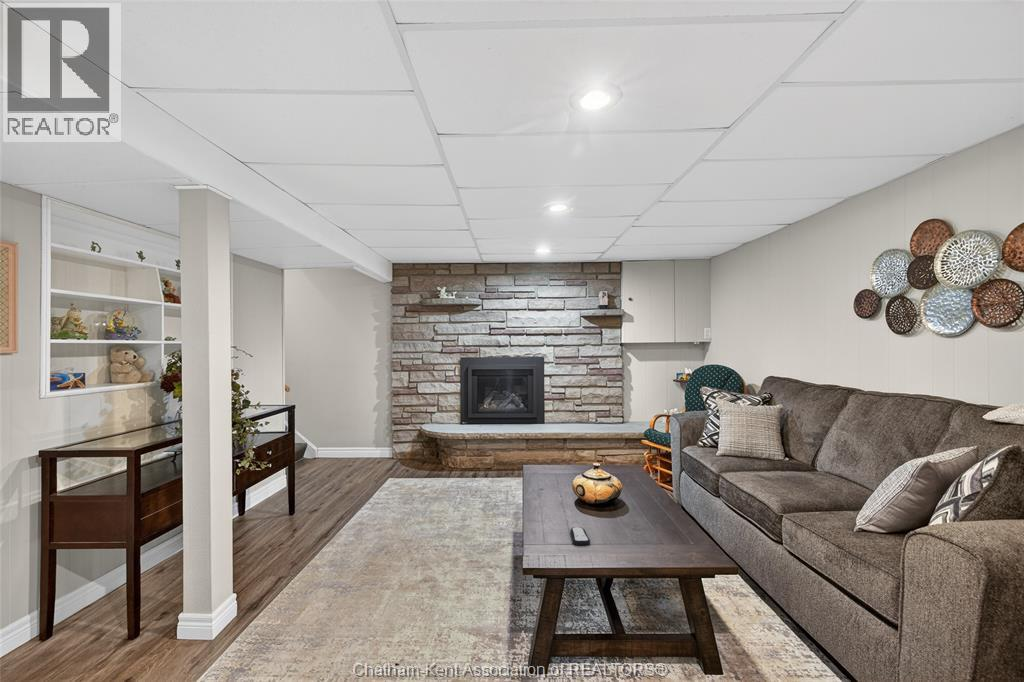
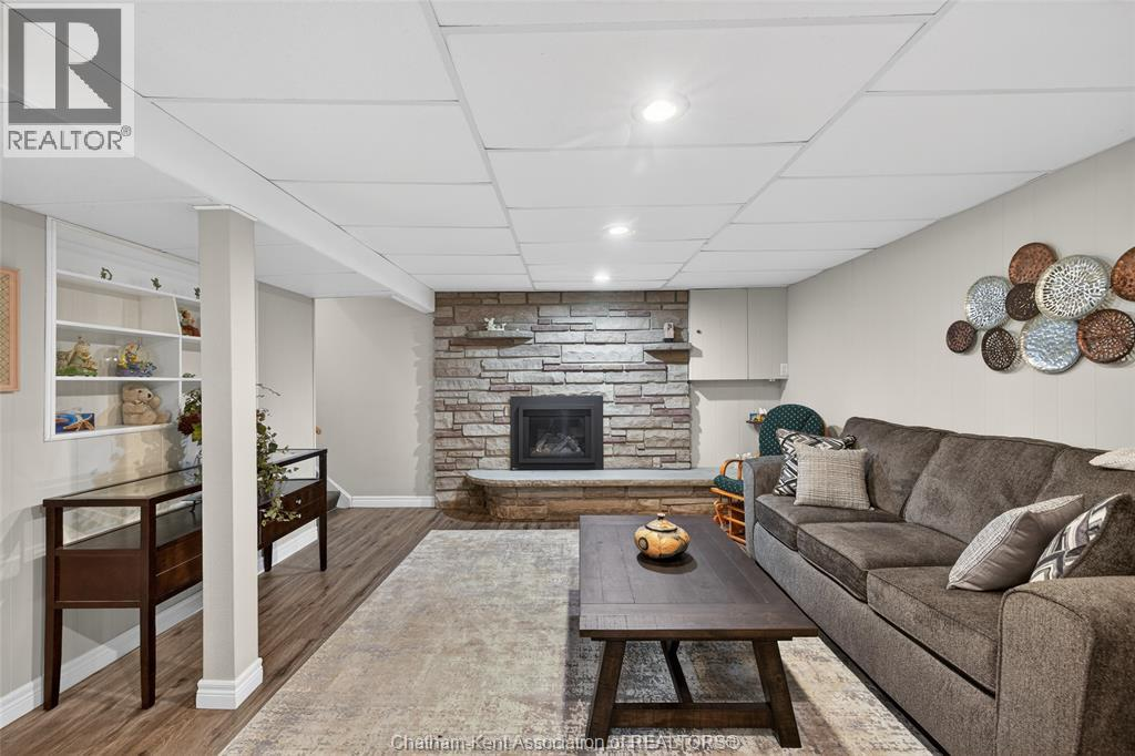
- remote control (579, 535)
